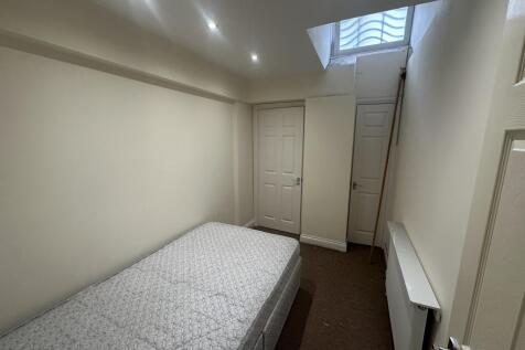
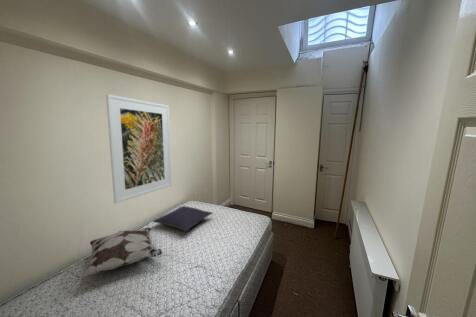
+ decorative pillow (124, 247)
+ pillow (184, 216)
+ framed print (144, 148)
